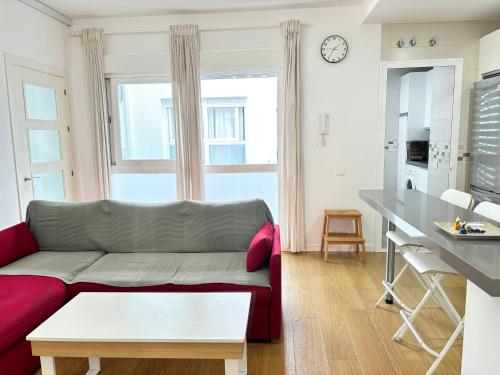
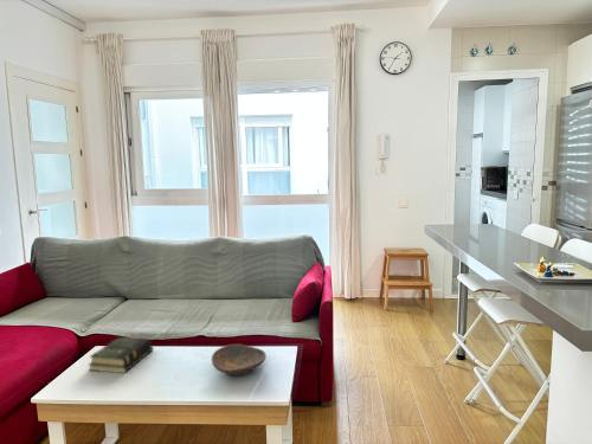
+ decorative bowl (239, 361)
+ book (122, 353)
